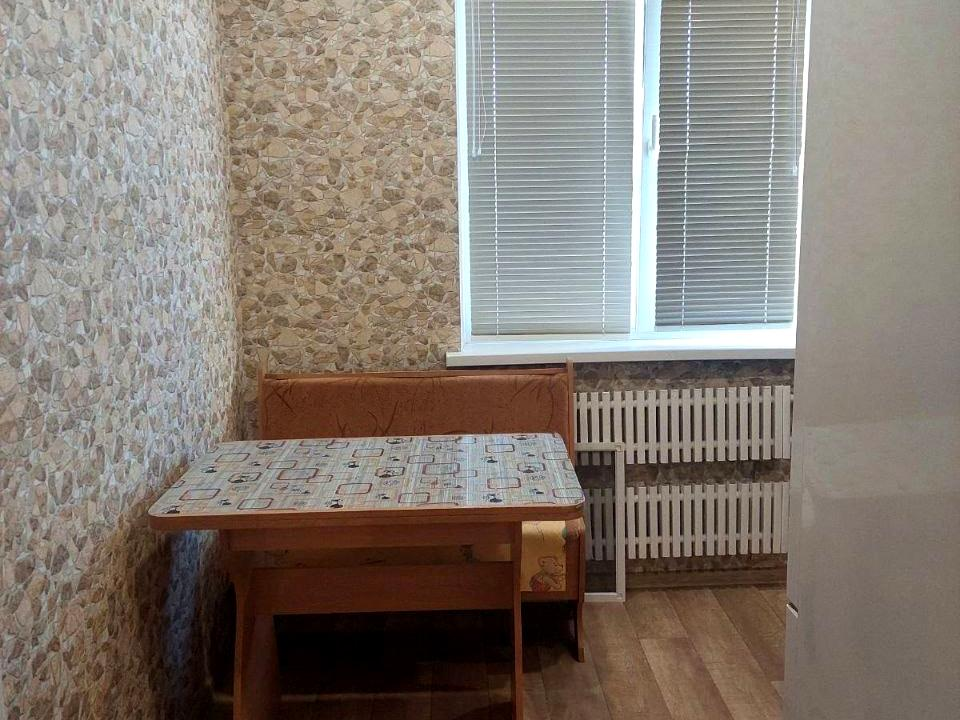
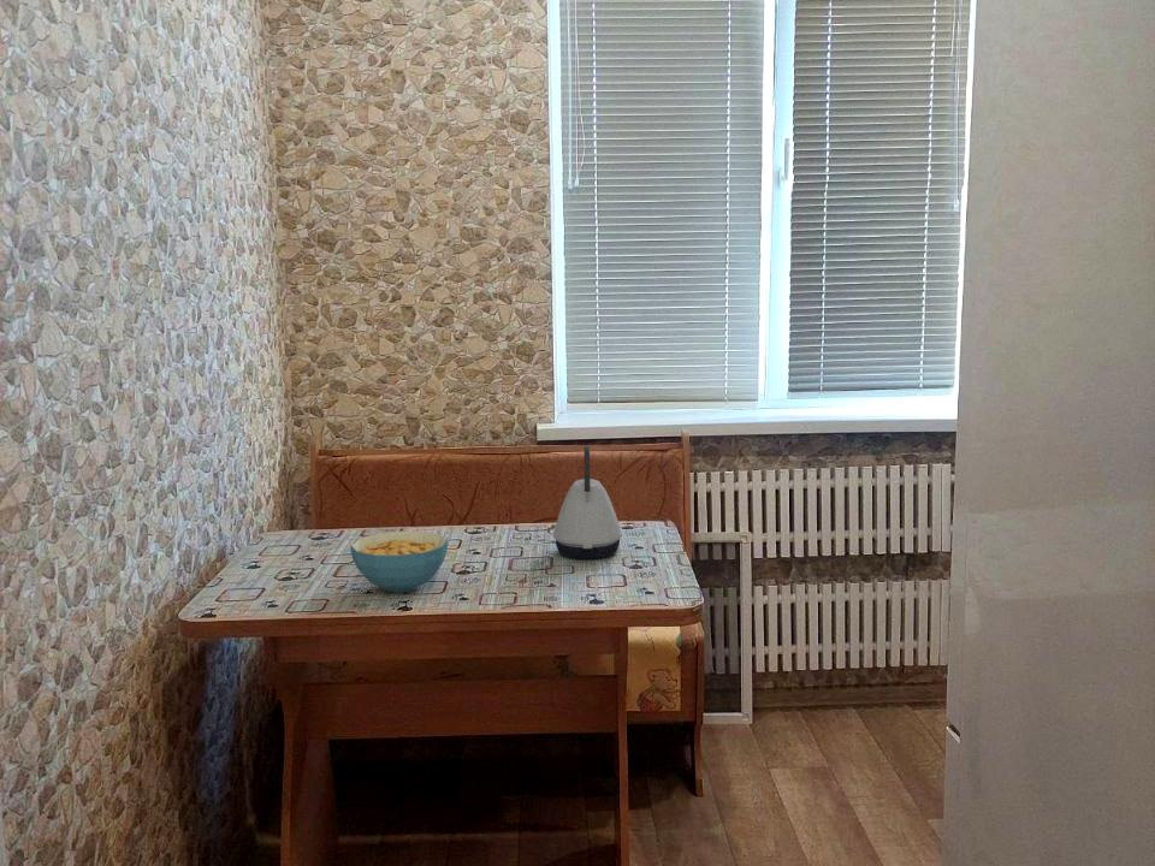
+ cereal bowl (399, 565)
+ kettle (587, 499)
